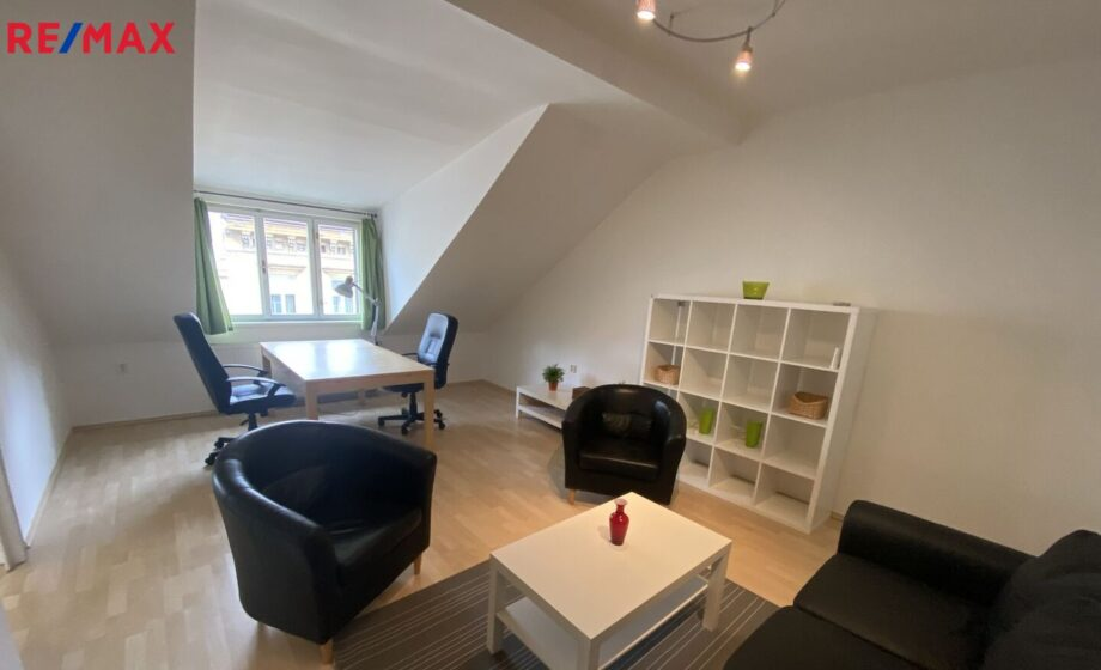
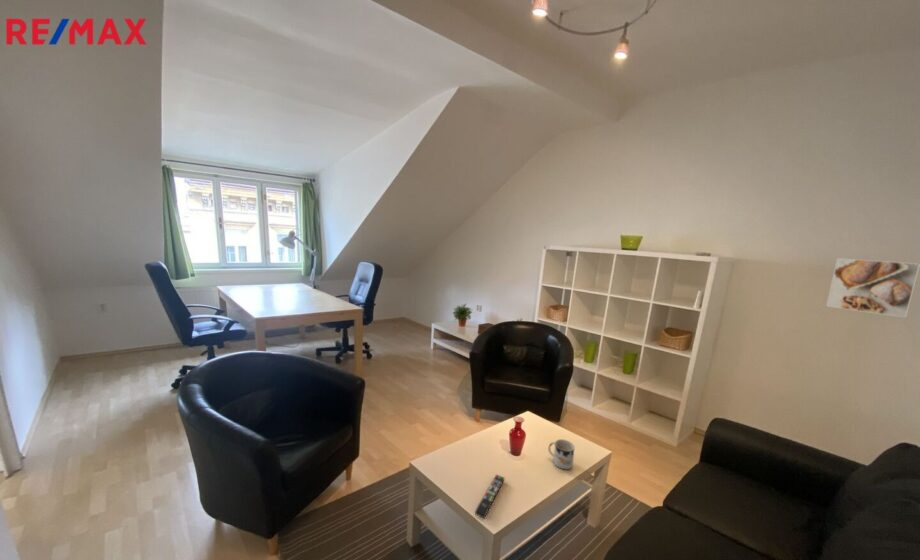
+ mug (560, 452)
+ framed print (869, 286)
+ remote control (490, 494)
